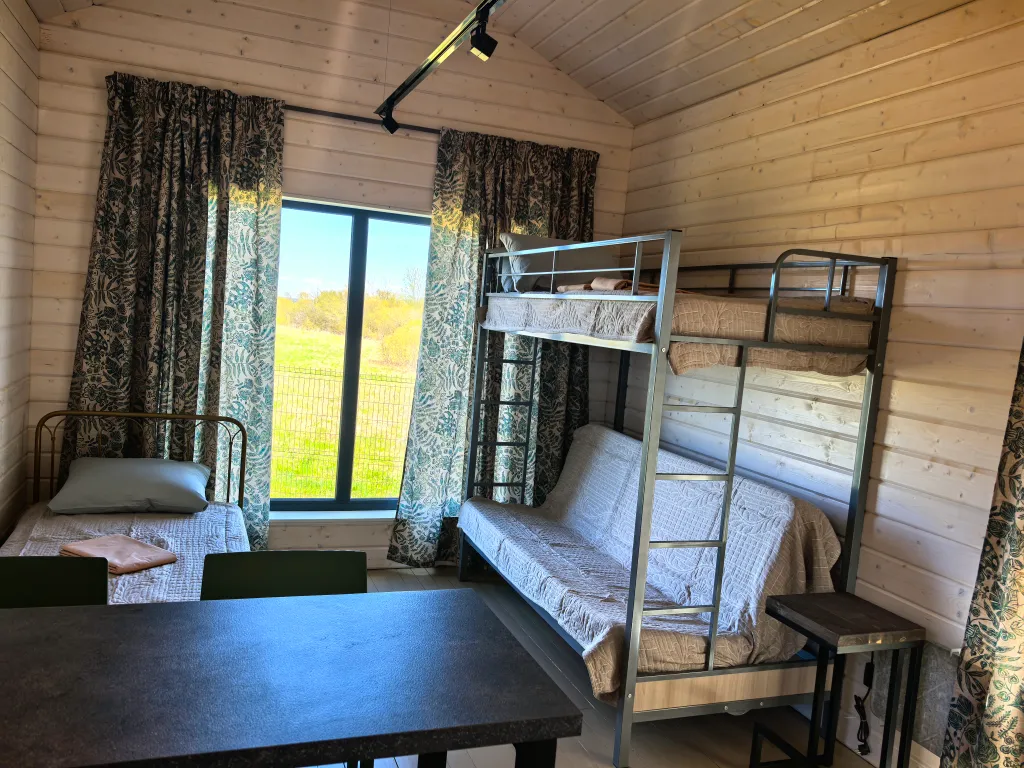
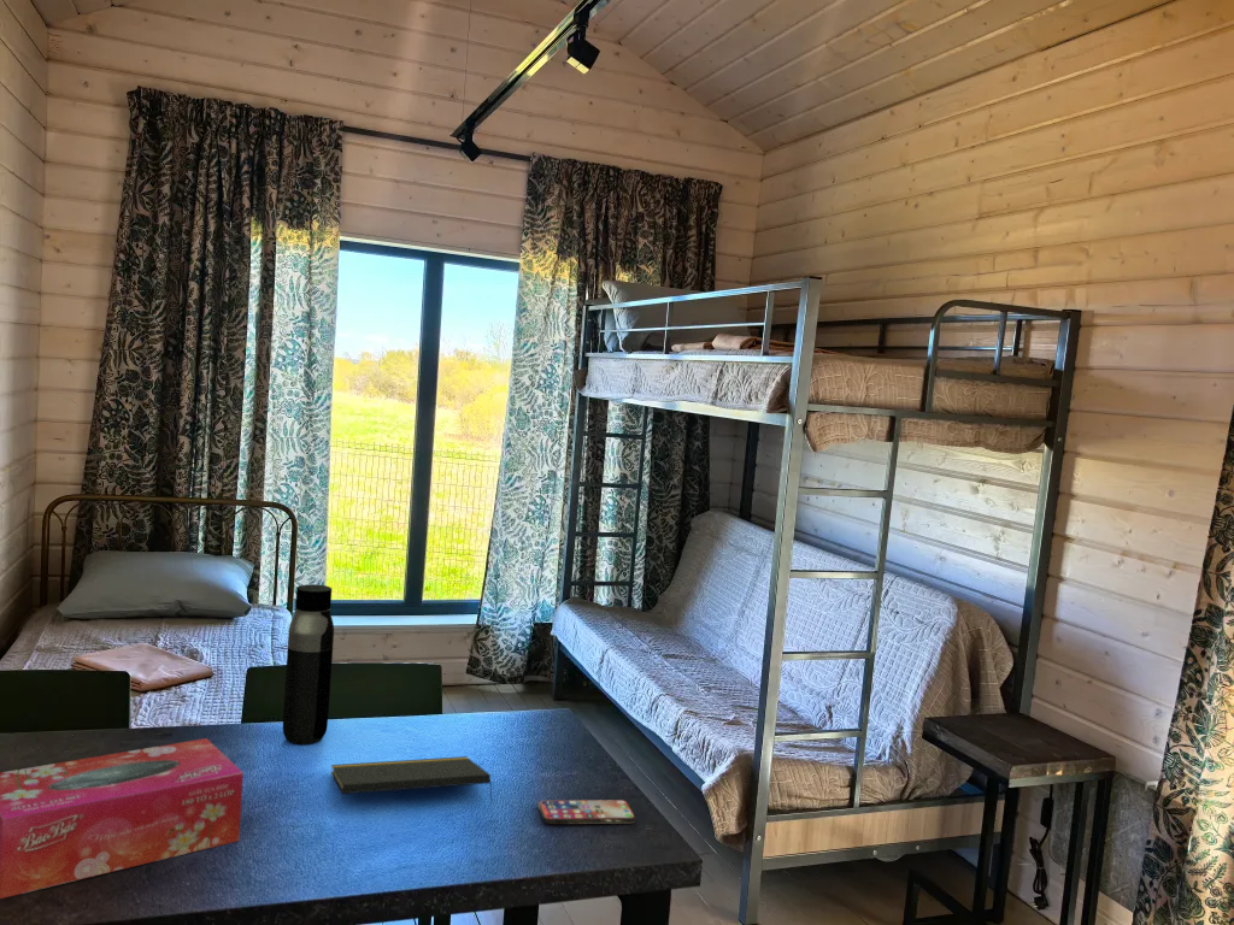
+ smartphone (586, 811)
+ water bottle (308, 662)
+ tissue box (114, 809)
+ notepad (409, 773)
